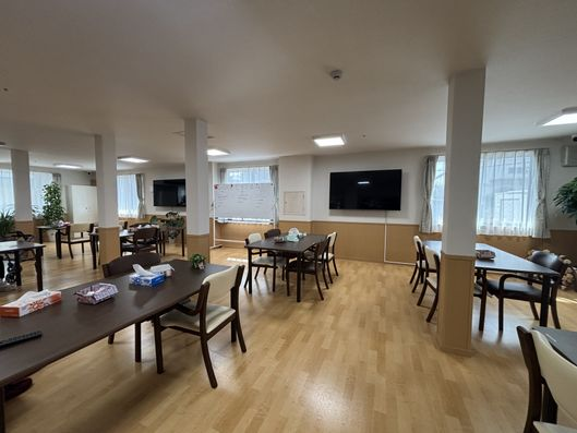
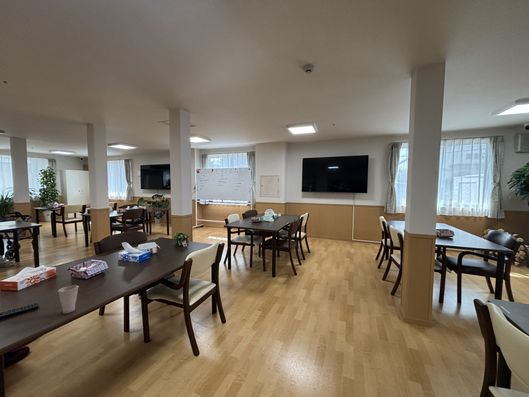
+ cup (68, 299)
